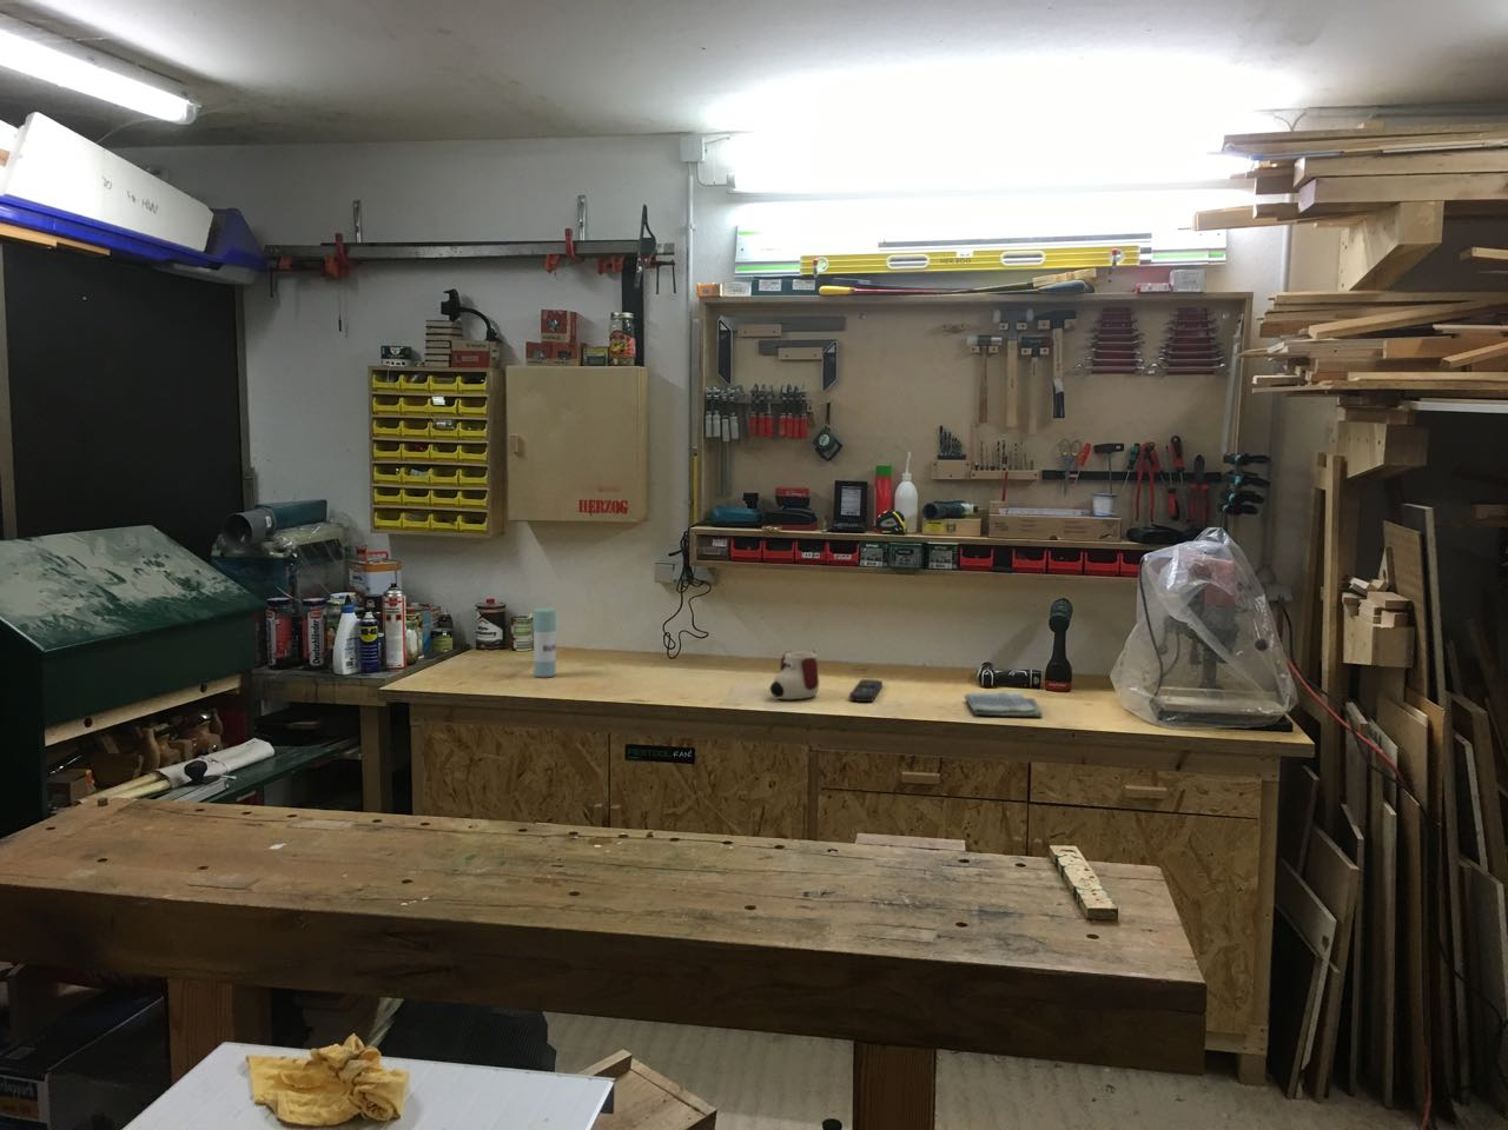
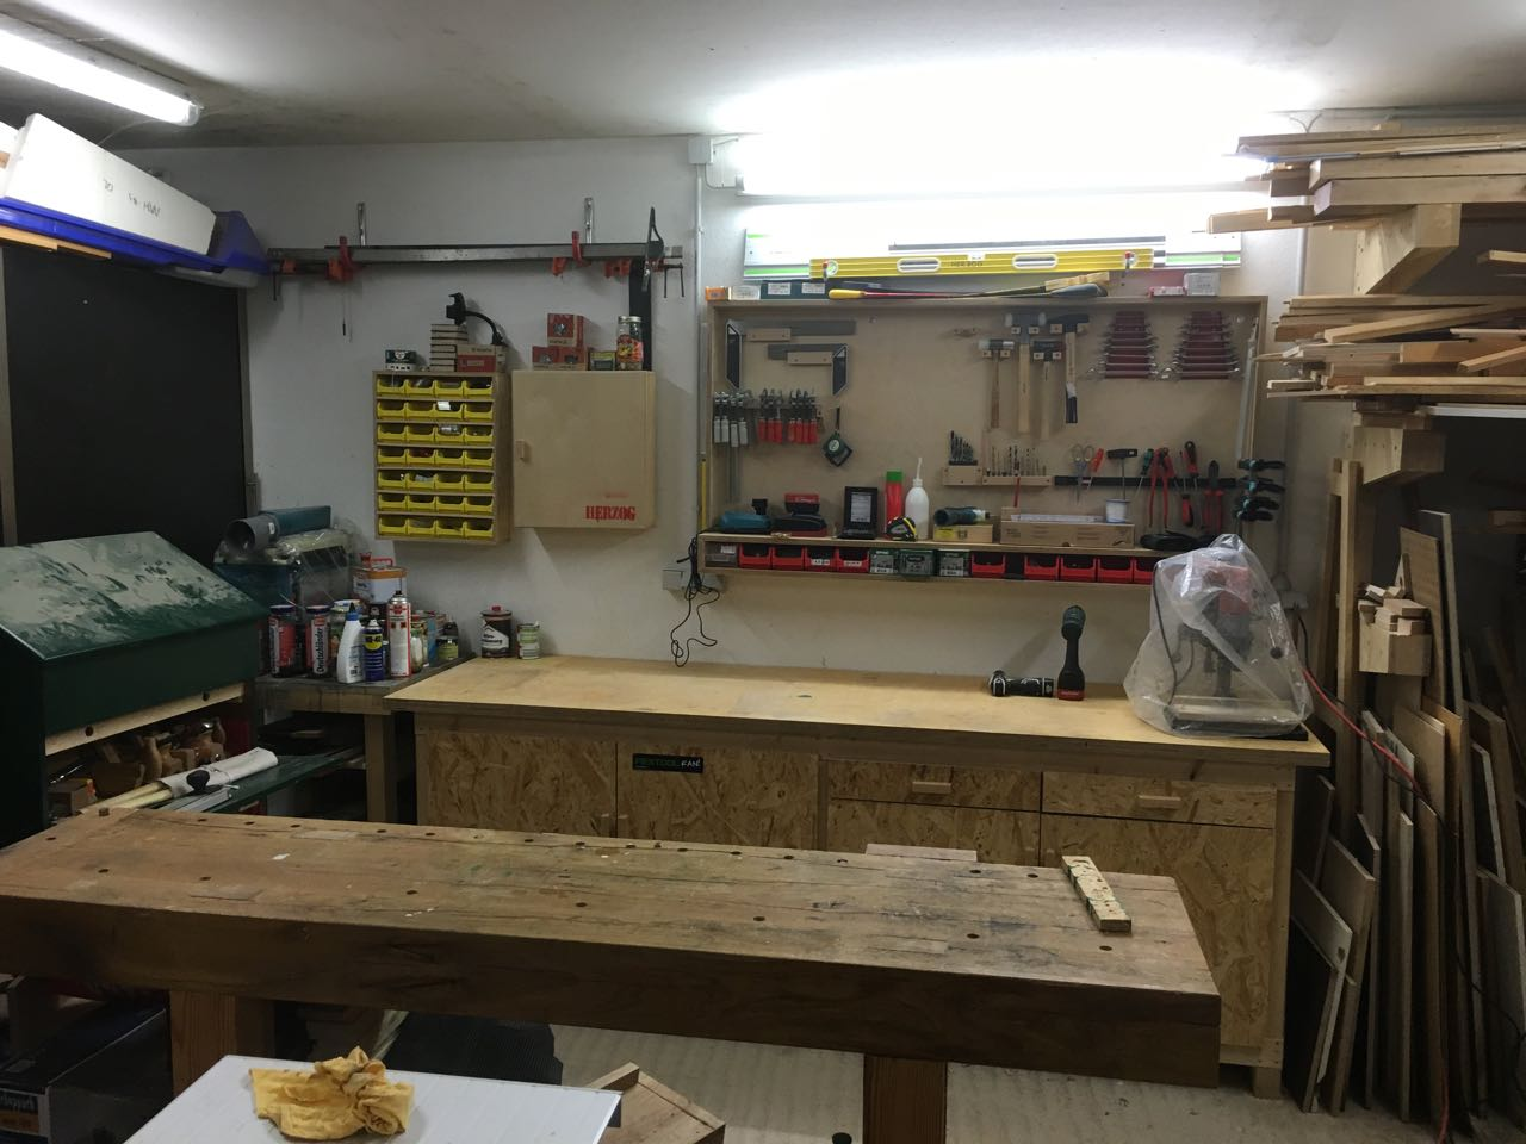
- dish towel (1002, 703)
- remote control (866, 690)
- mug (790, 674)
- spray can (544, 641)
